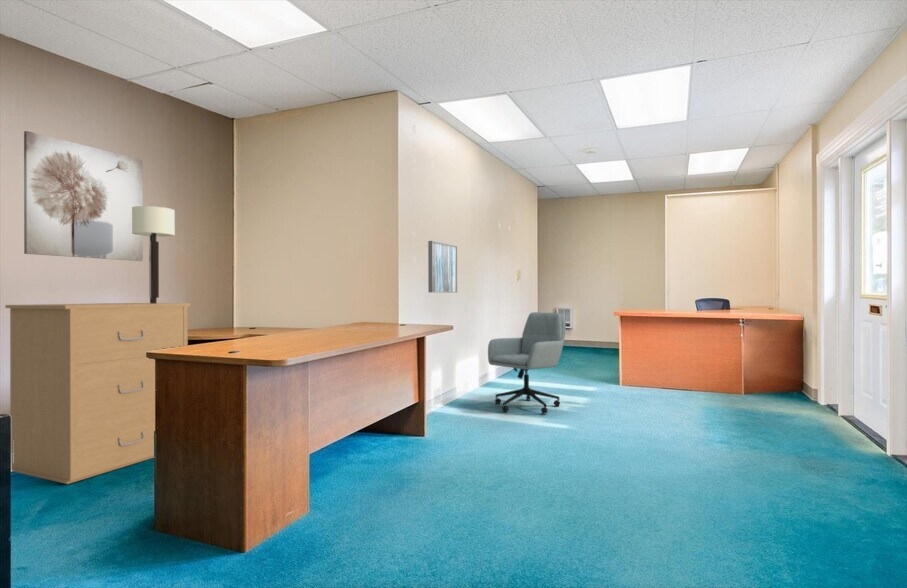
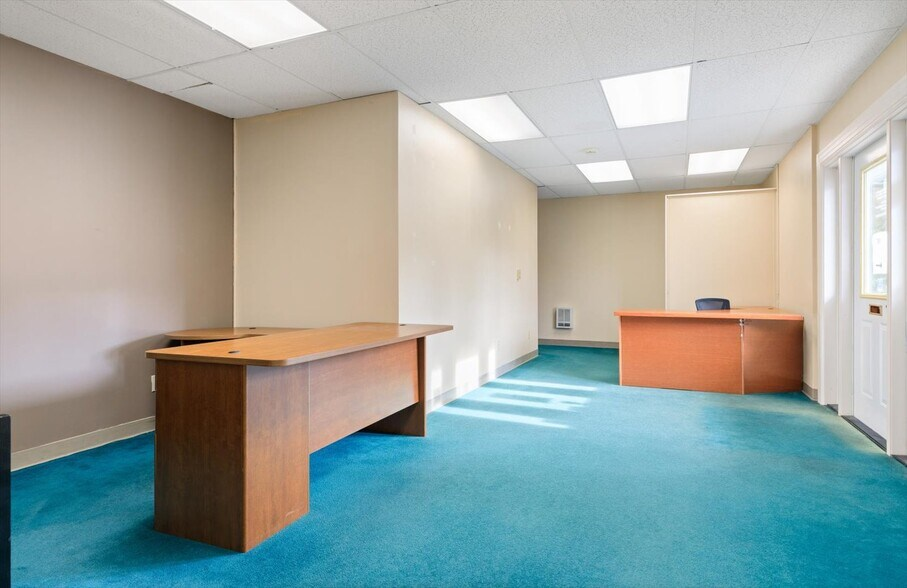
- filing cabinet (105, 381)
- wall art (443, 268)
- wall art (89, 202)
- office chair (527, 360)
- wall sconce (153, 256)
